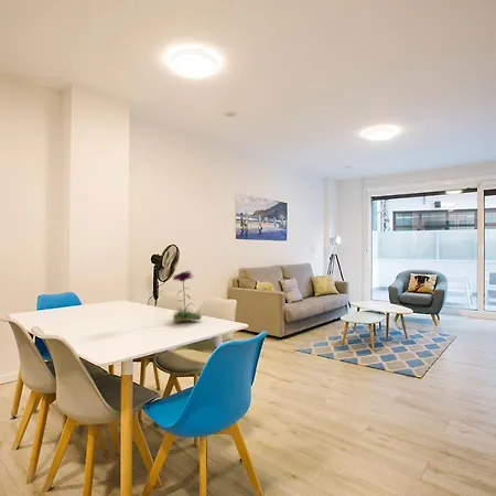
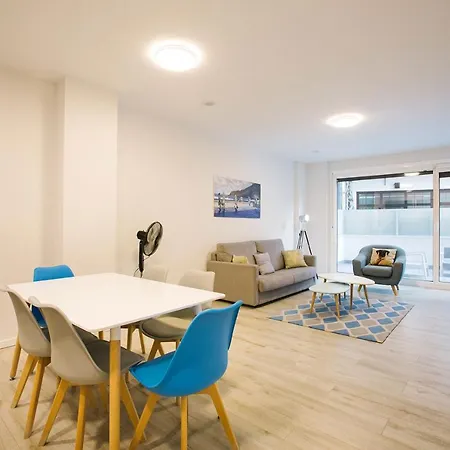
- flower (185, 294)
